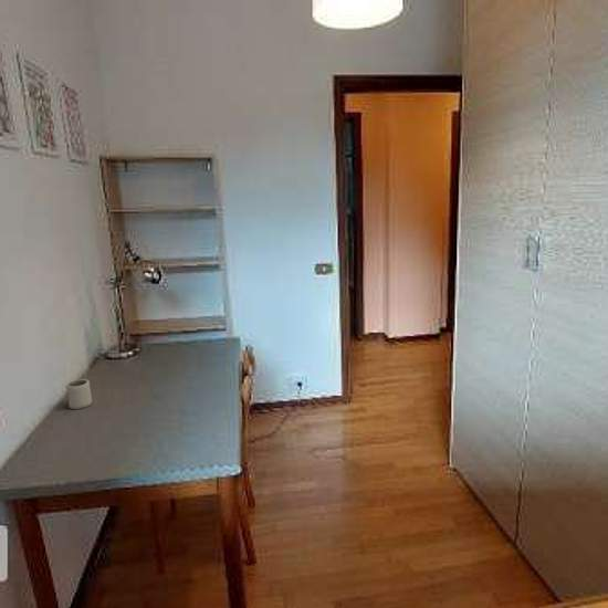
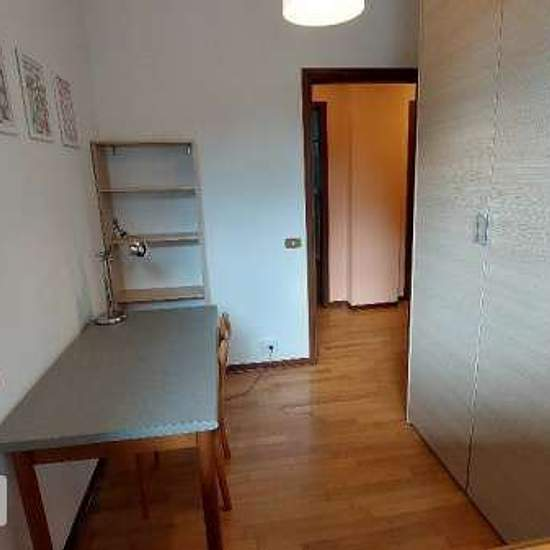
- cup (80, 392)
